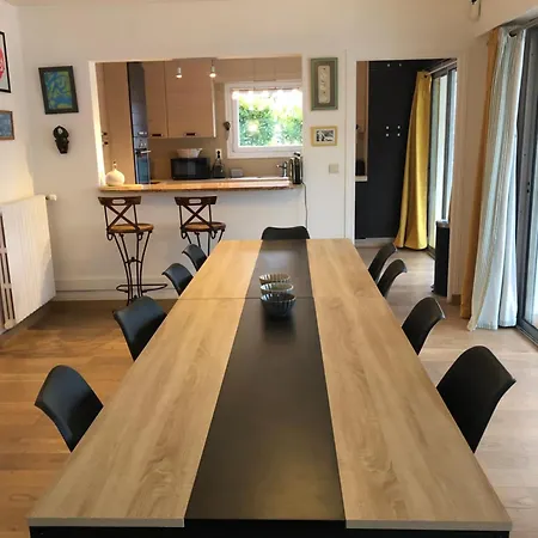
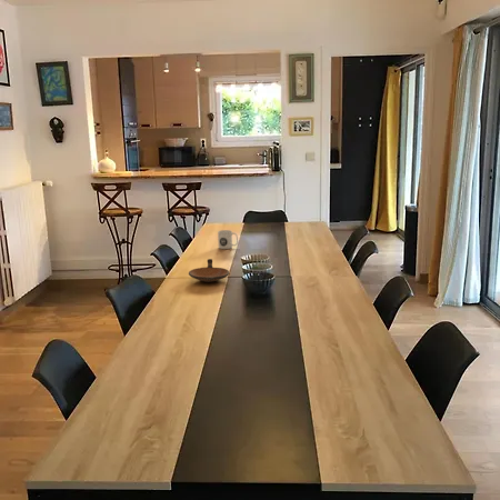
+ mug (228, 239)
+ bowl (209, 271)
